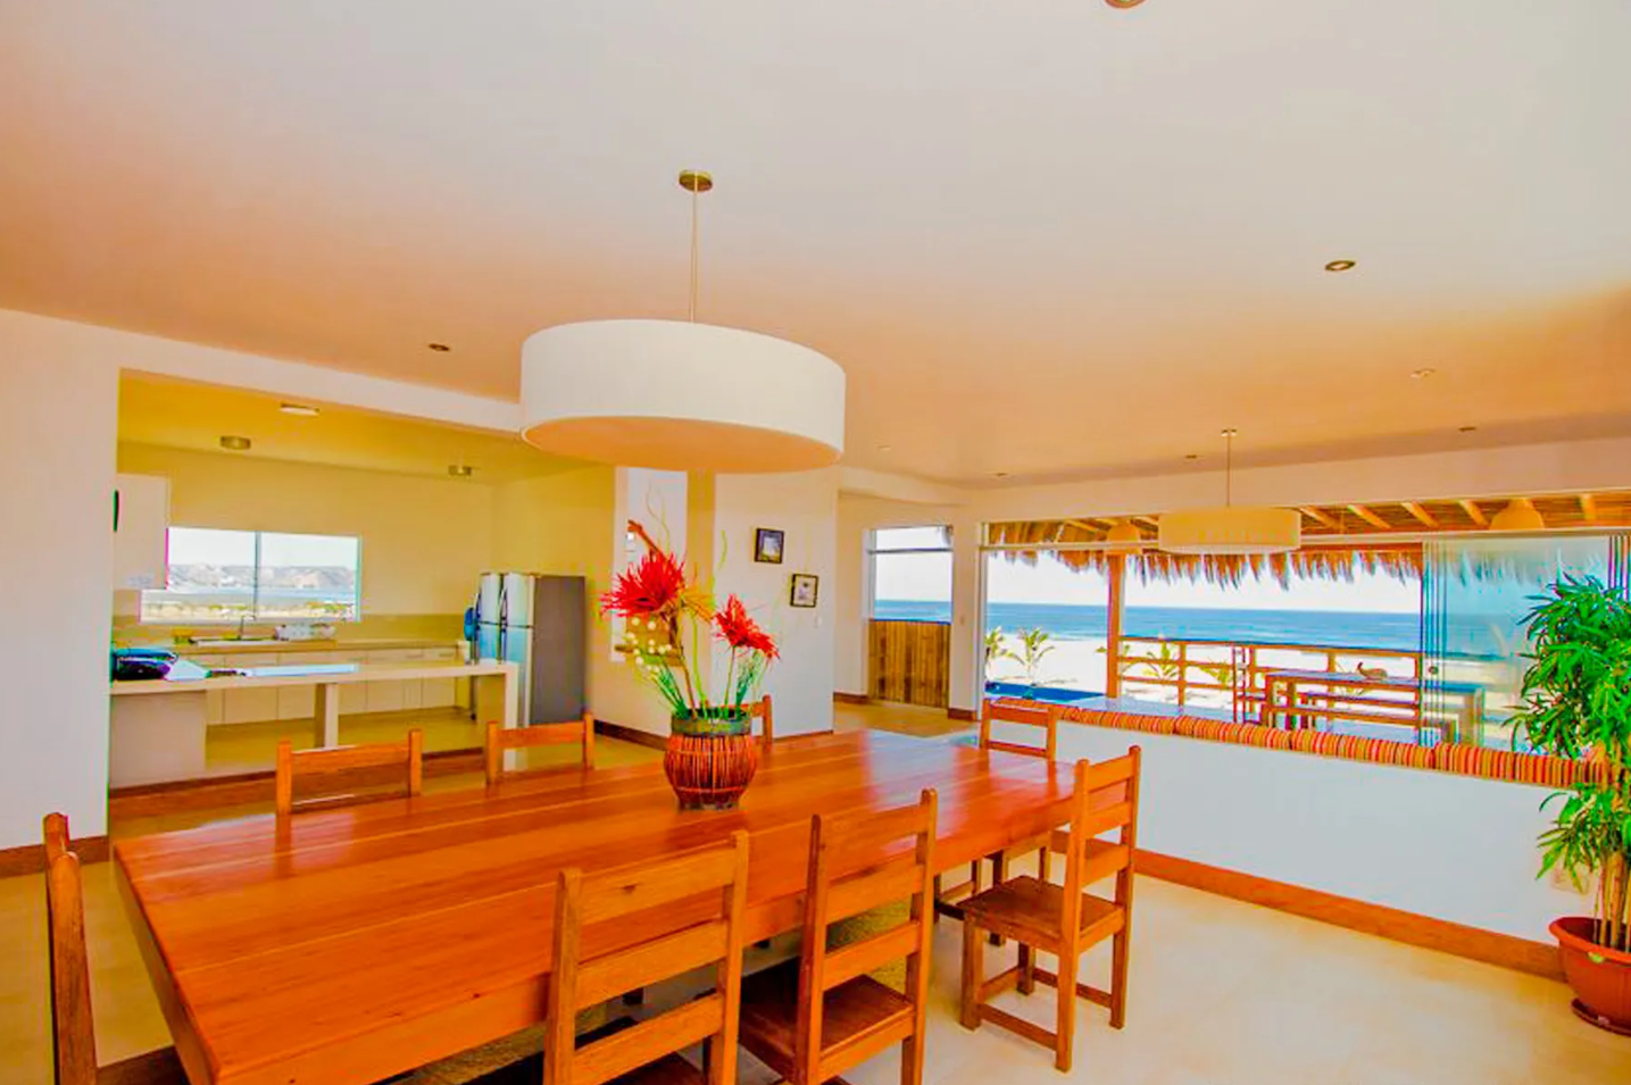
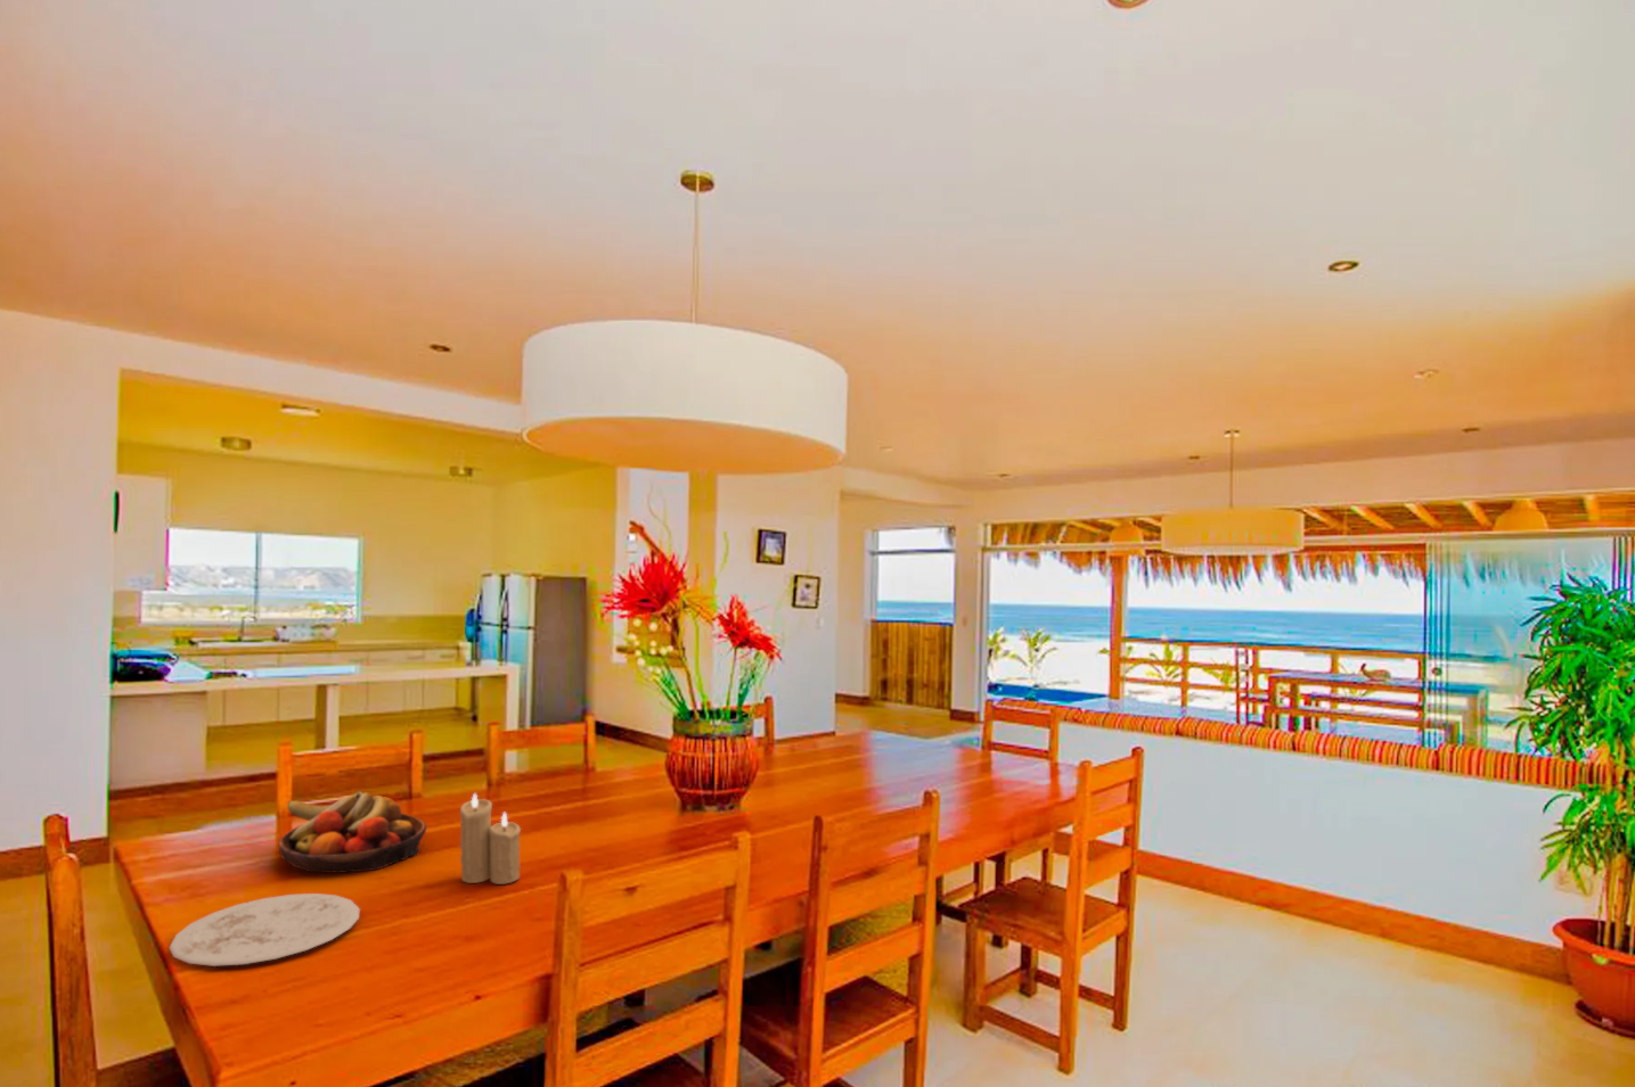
+ fruit bowl (353, 826)
+ plate (269, 928)
+ candle (490, 836)
